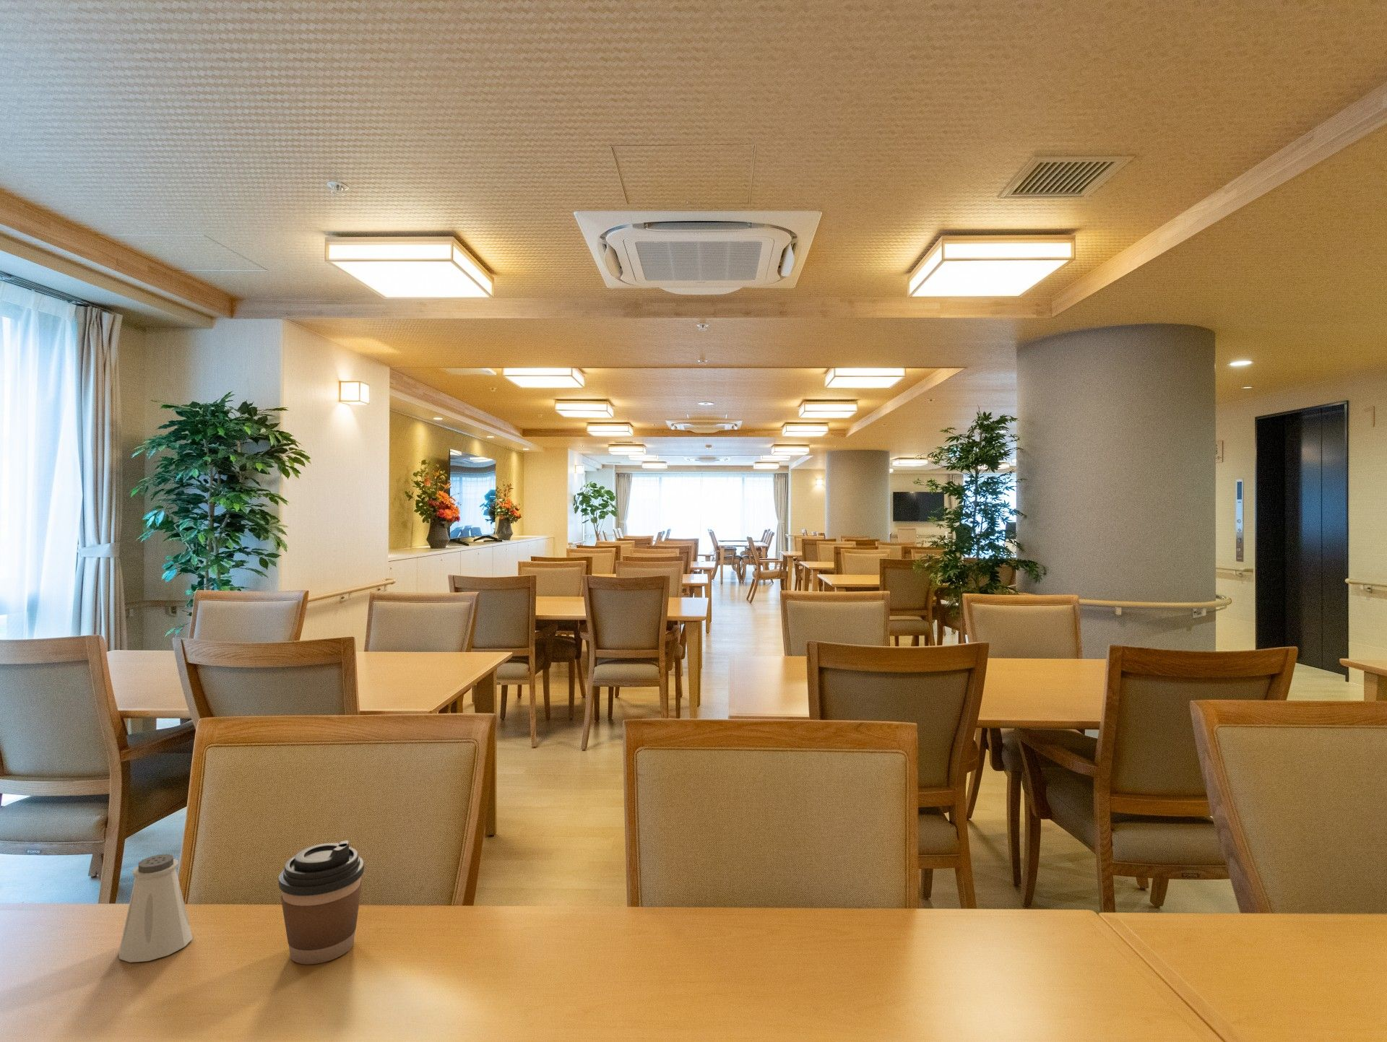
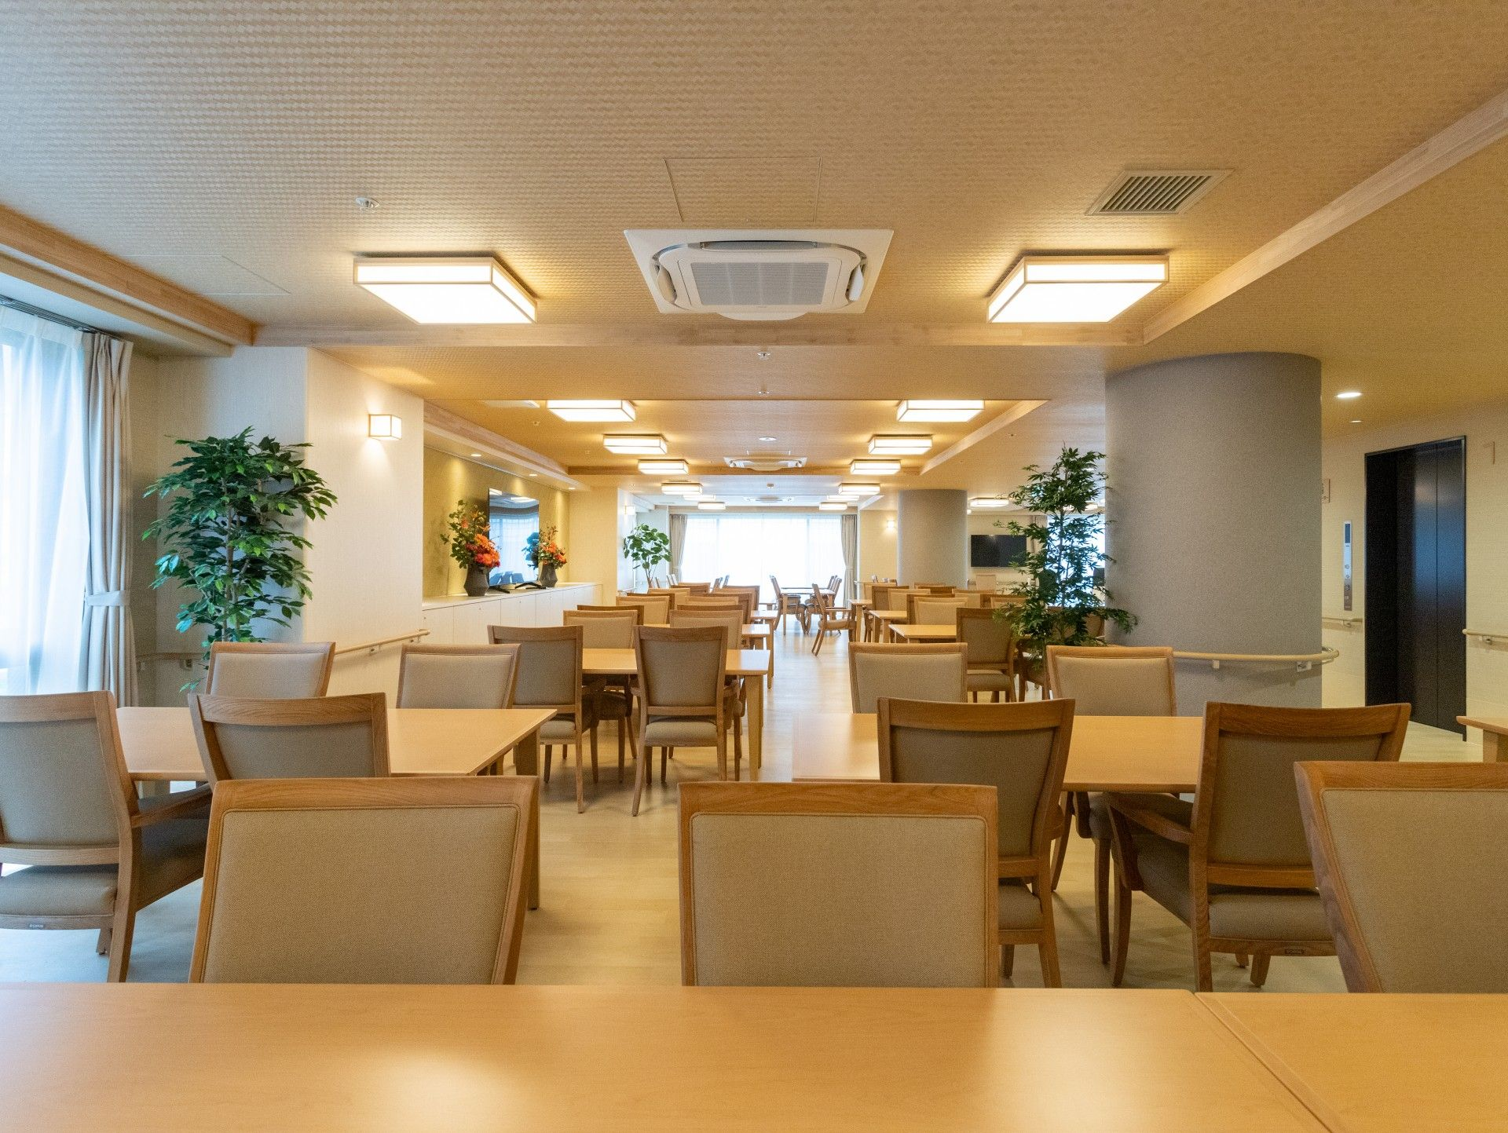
- coffee cup (322, 896)
- saltshaker (157, 903)
